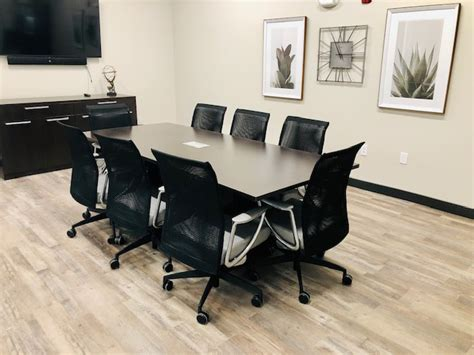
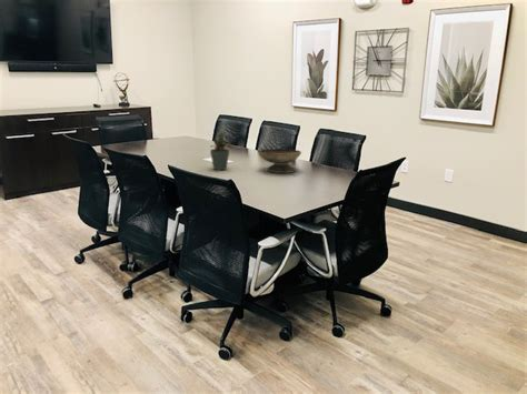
+ decorative bowl (279, 160)
+ potted plant (222, 150)
